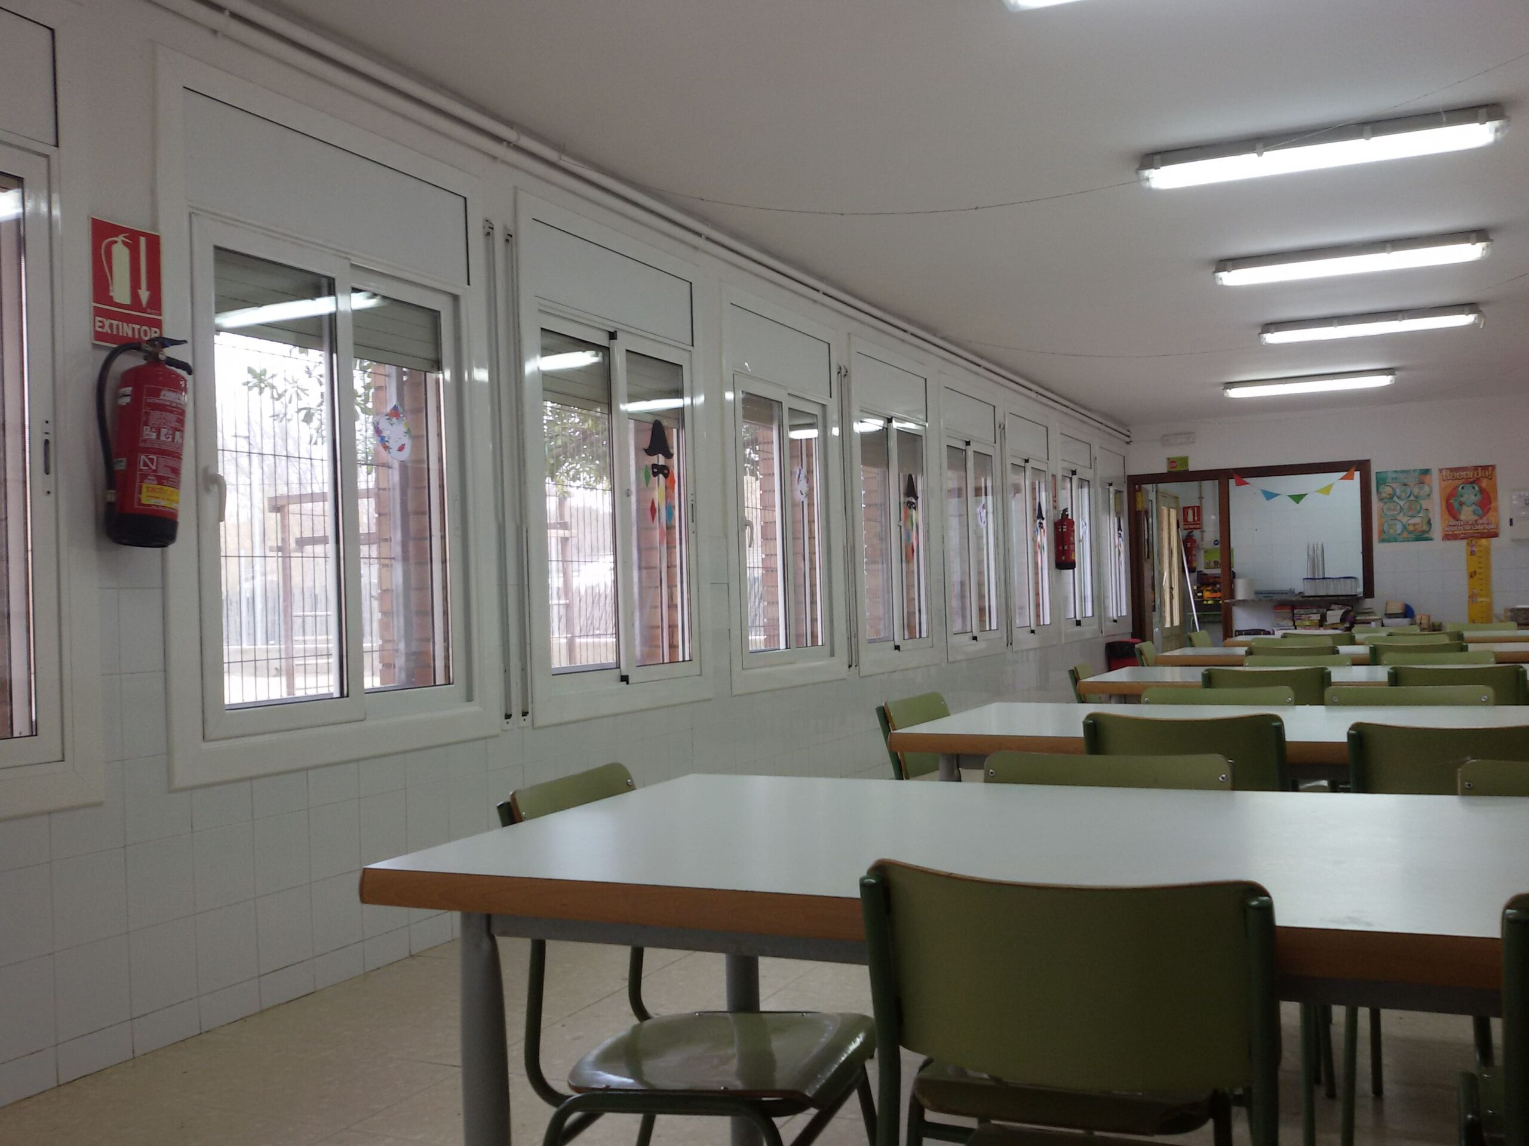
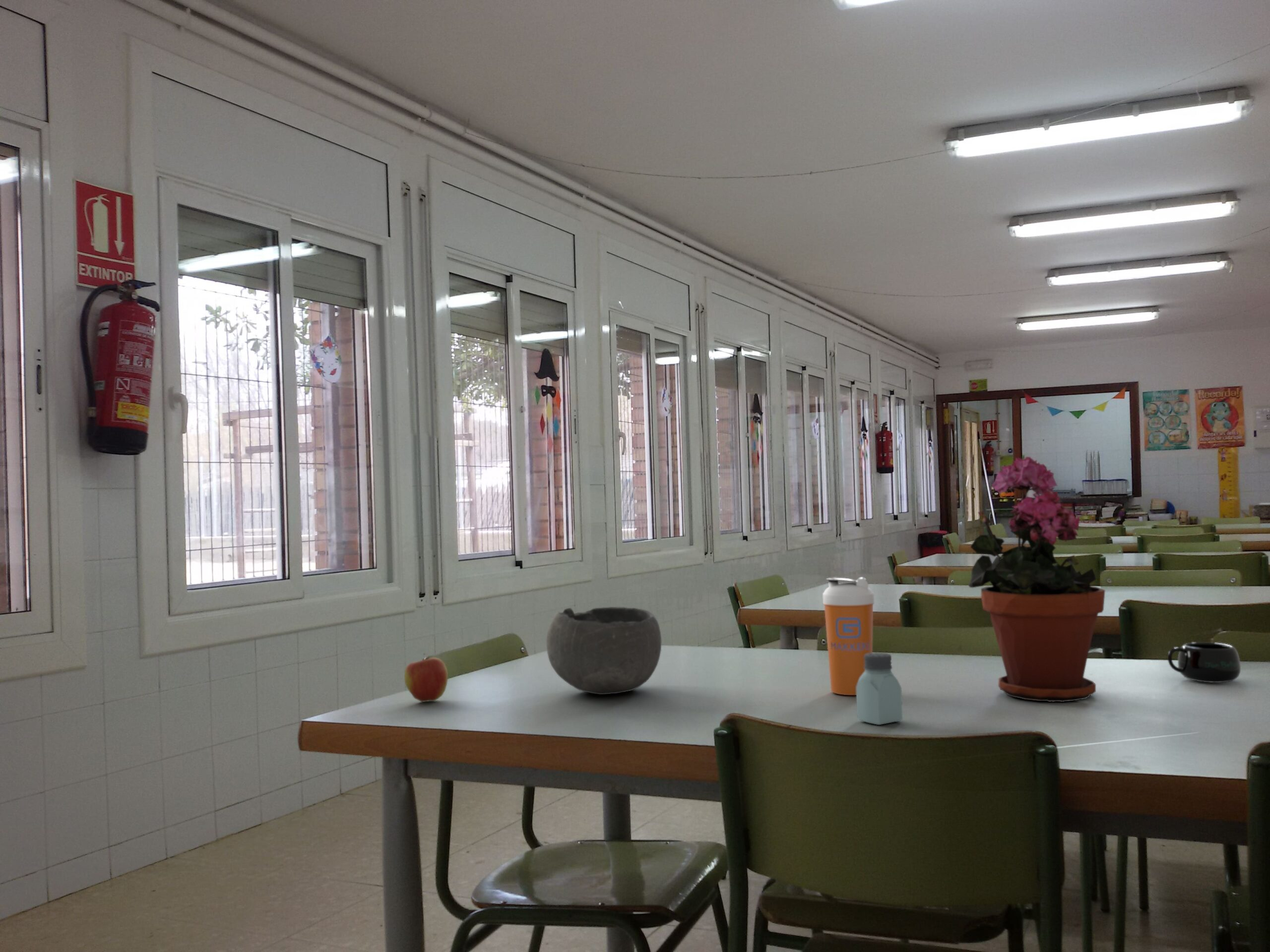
+ potted plant (1036, 575)
+ bowl (604, 651)
+ shaker bottle (849, 634)
+ saltshaker (879, 688)
+ mug (1202, 662)
+ apple (426, 678)
